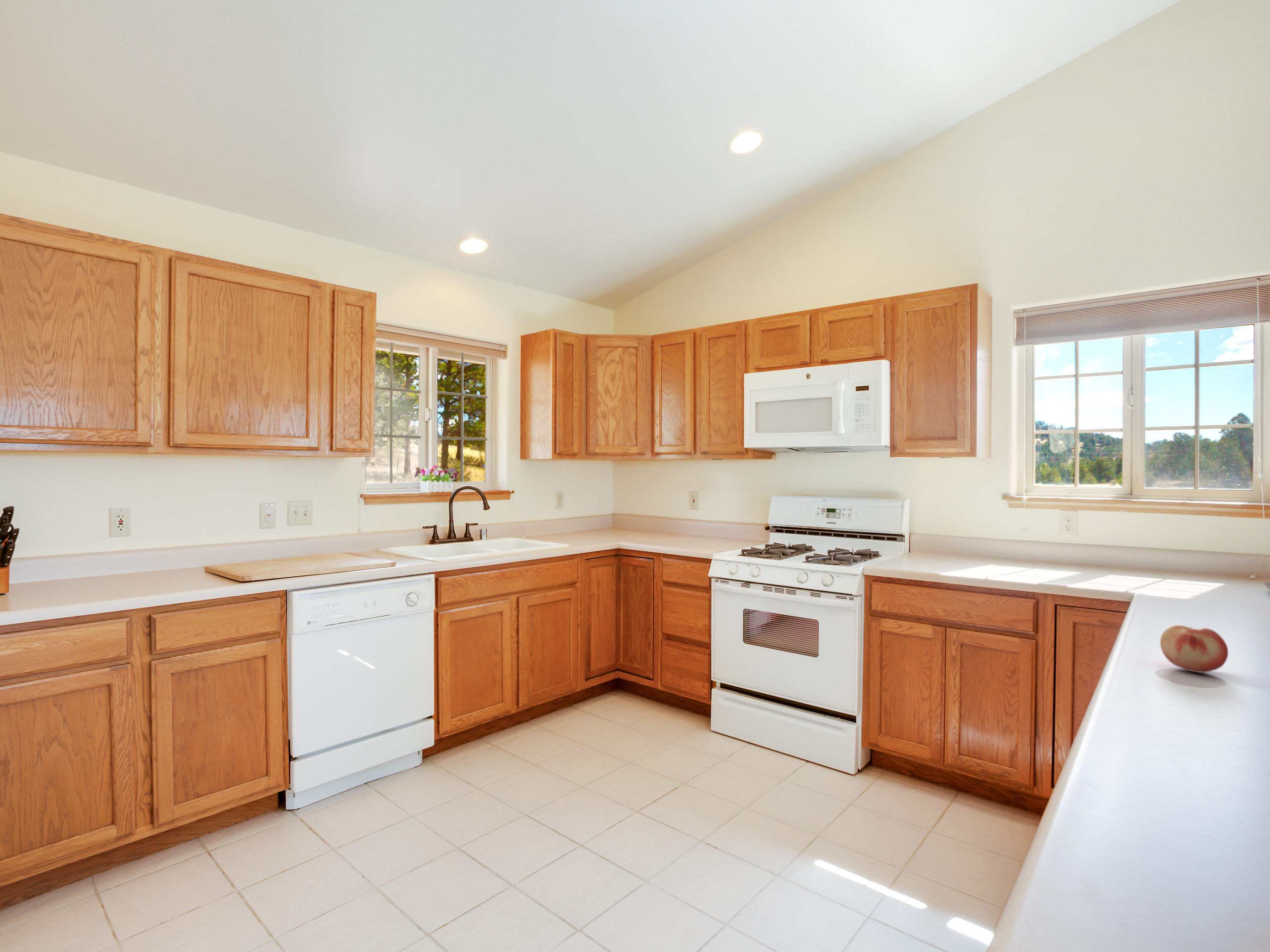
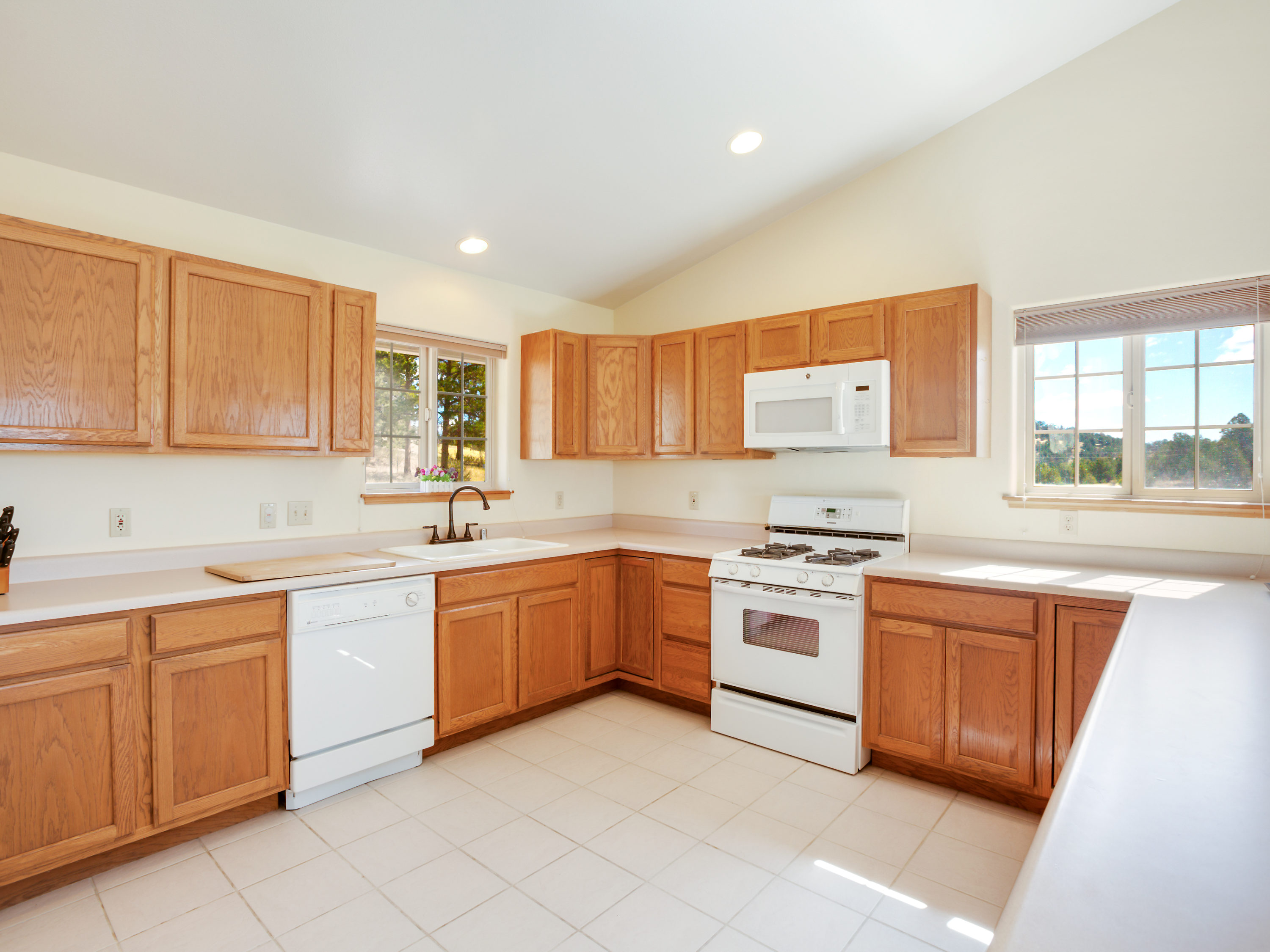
- fruit (1193, 648)
